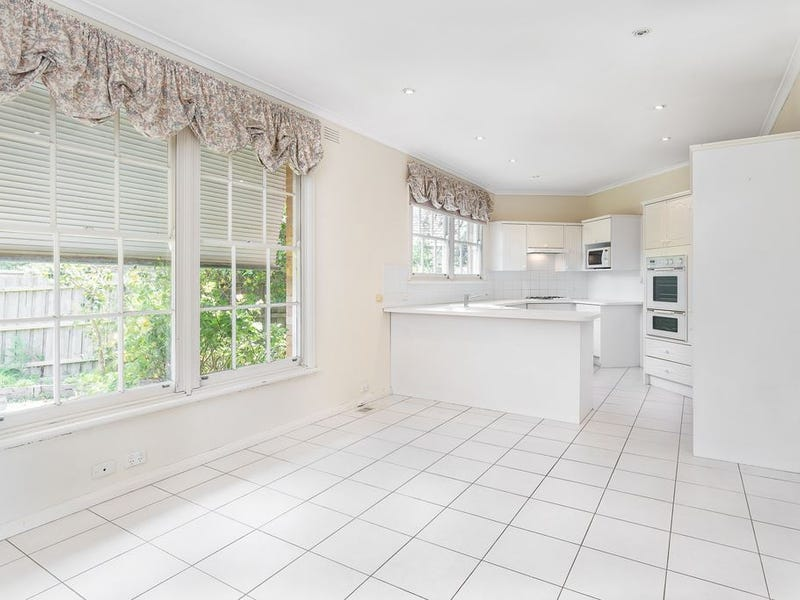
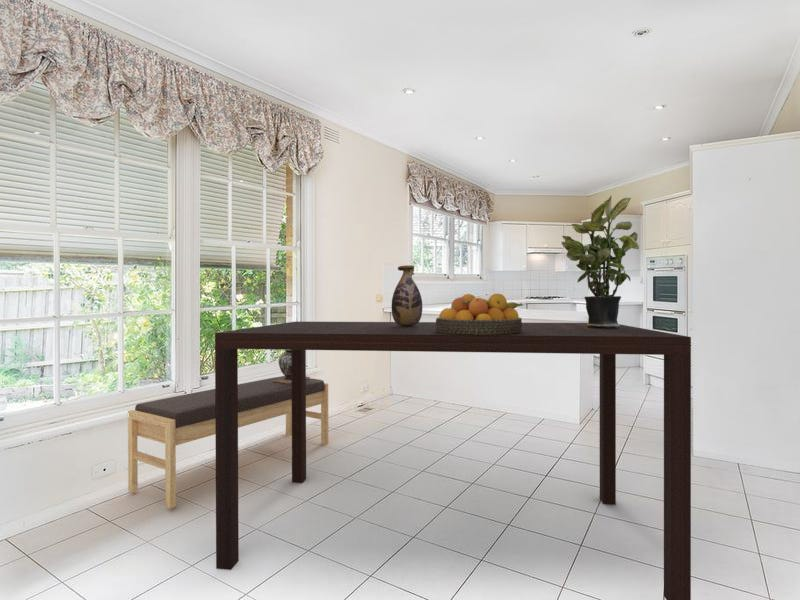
+ dining table (442, 351)
+ potted plant (599, 263)
+ vase (406, 295)
+ fruit bowl (478, 312)
+ decorative vase (290, 364)
+ bench (241, 426)
